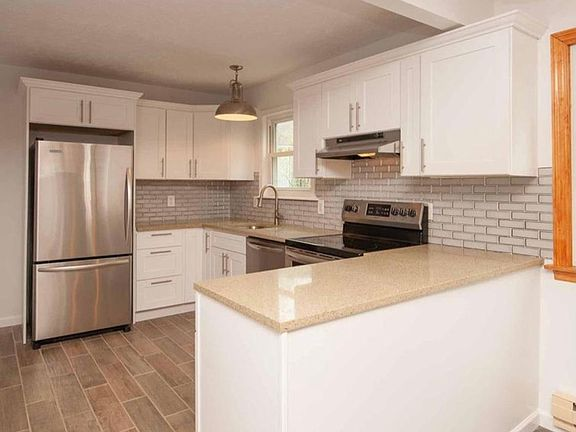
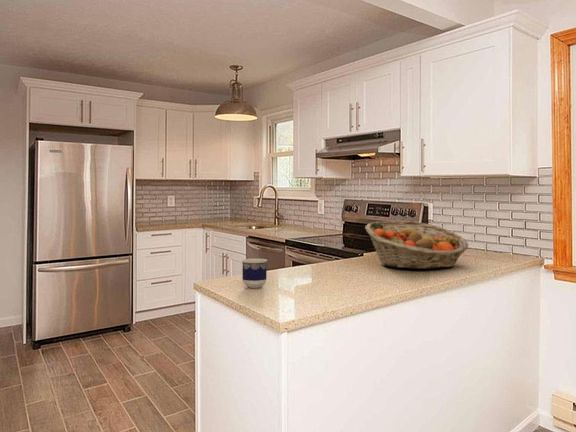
+ fruit basket (415, 243)
+ cup (252, 272)
